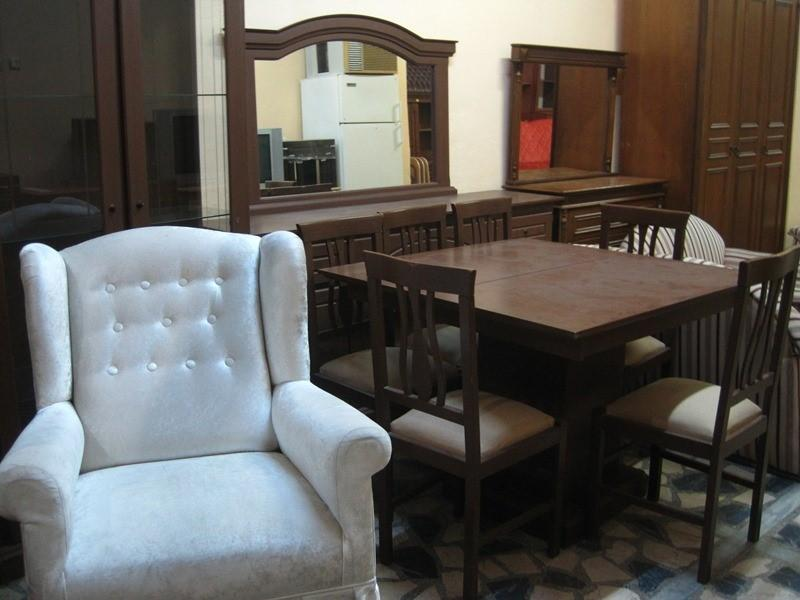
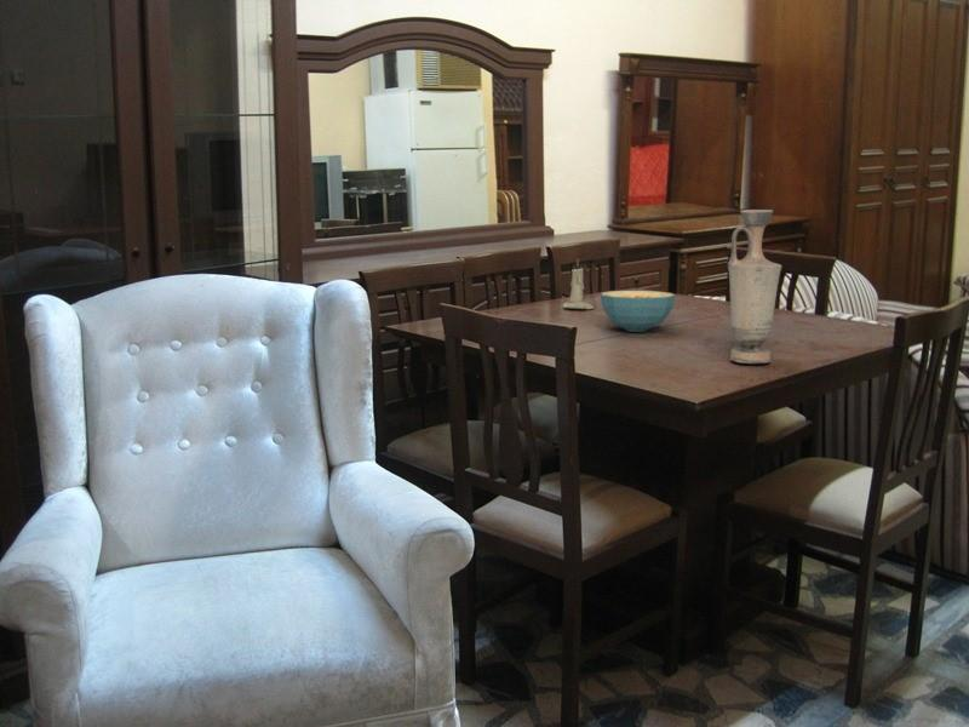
+ cereal bowl (636, 311)
+ vase (753, 286)
+ candle (578, 284)
